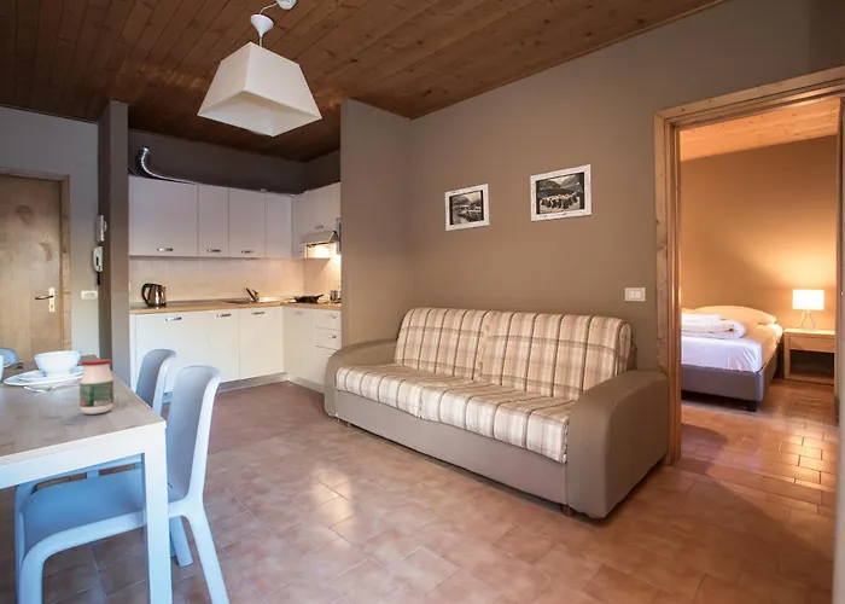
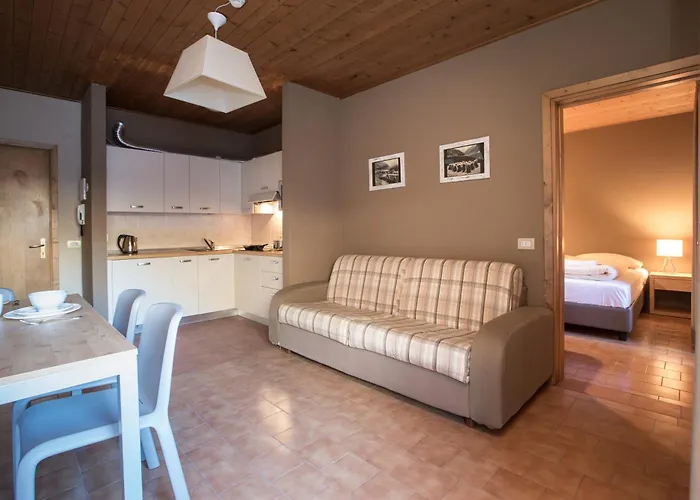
- jar (97, 385)
